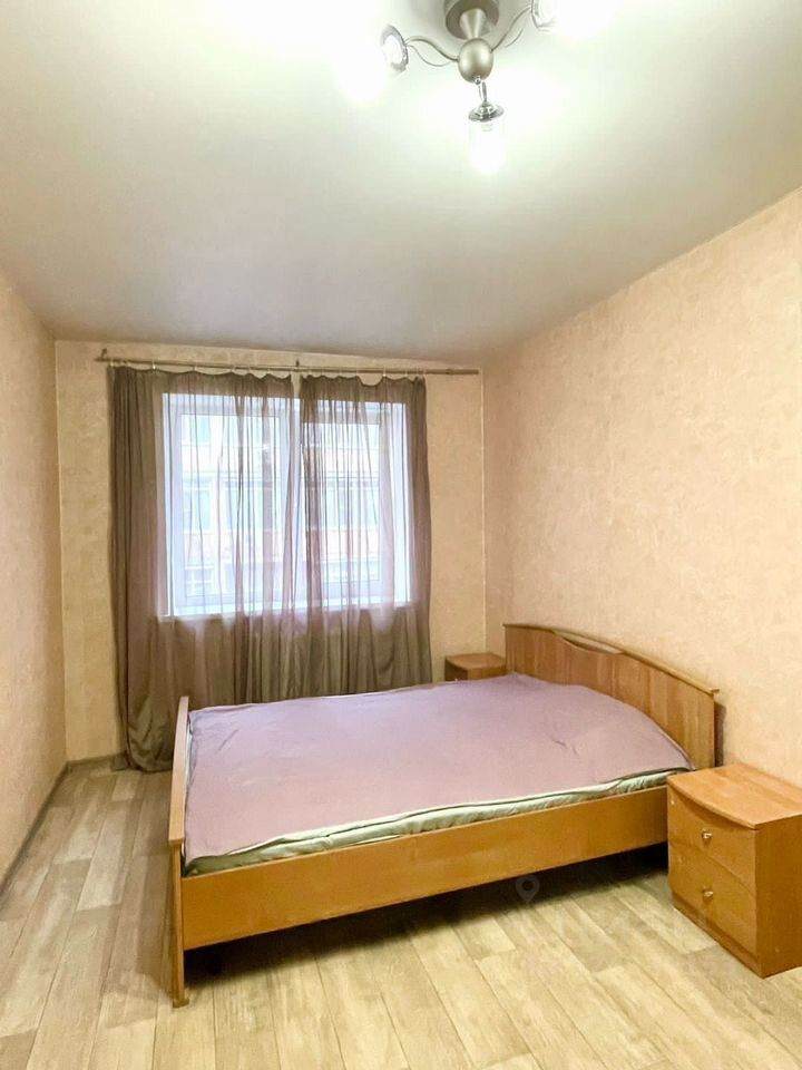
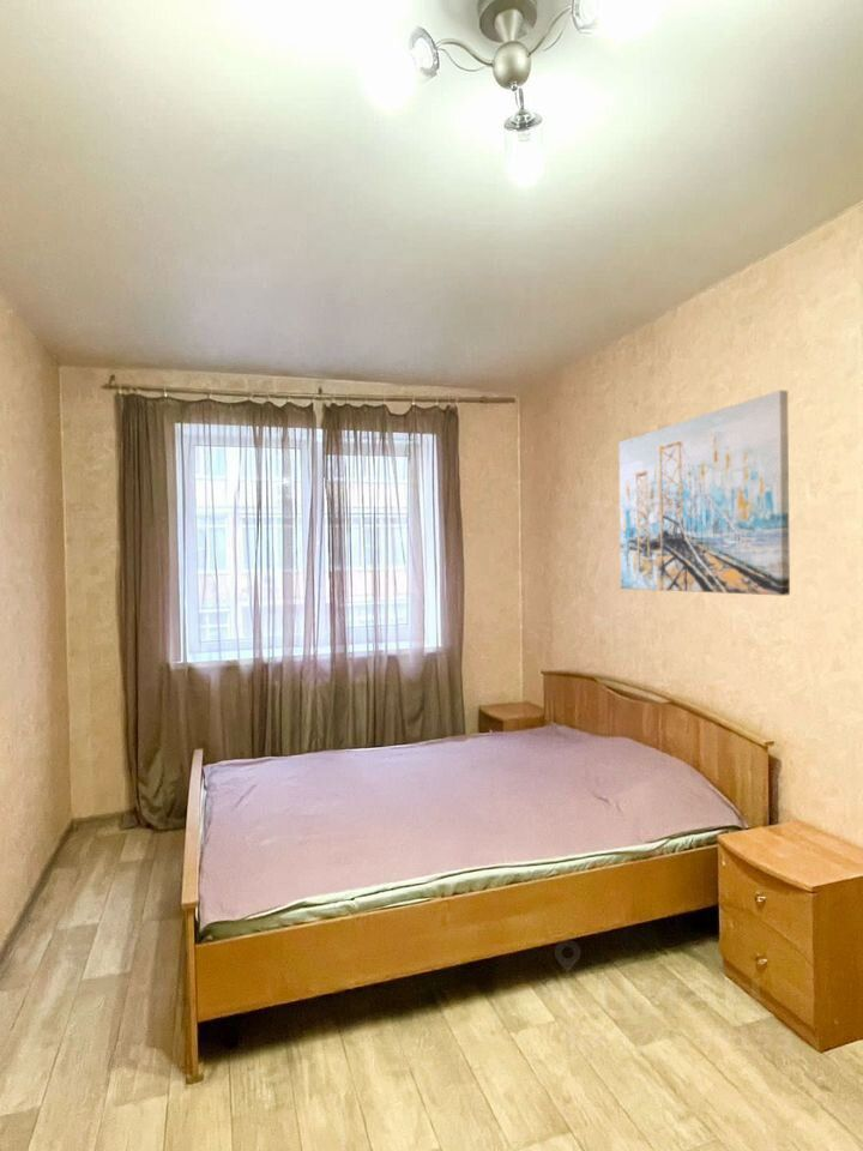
+ wall art (690, 506)
